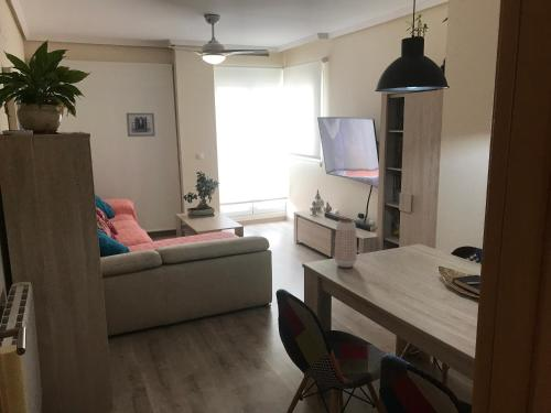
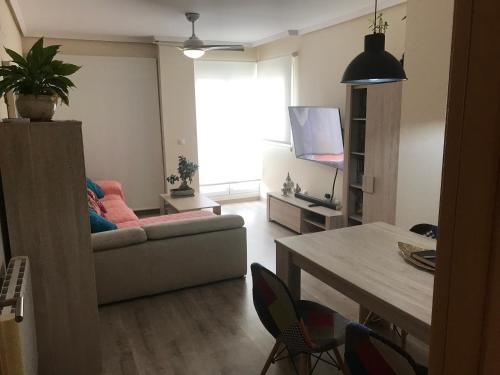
- planter (345, 242)
- wall art (140, 124)
